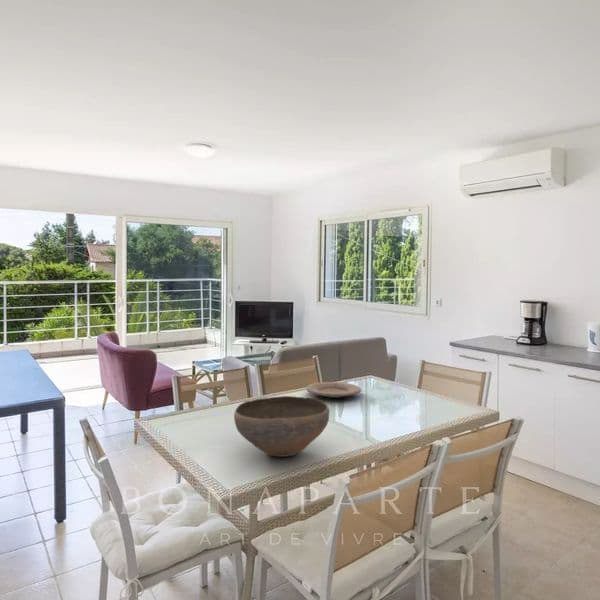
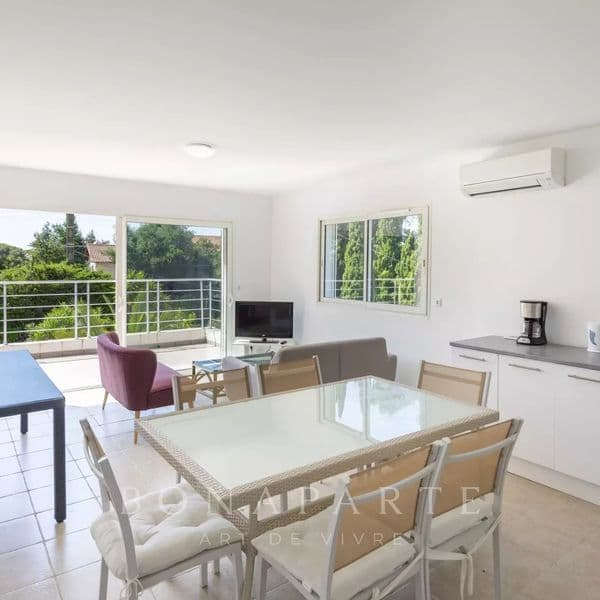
- bowl (281, 428)
- plate (333, 391)
